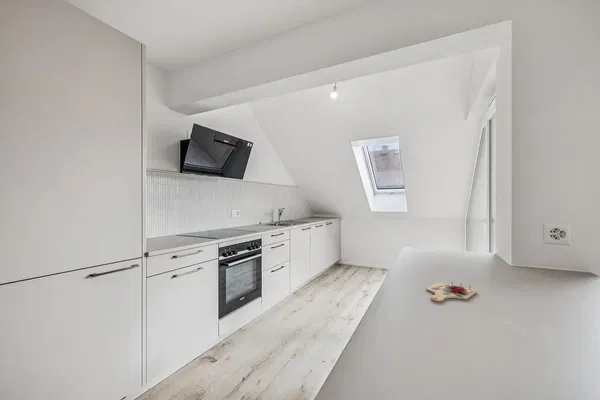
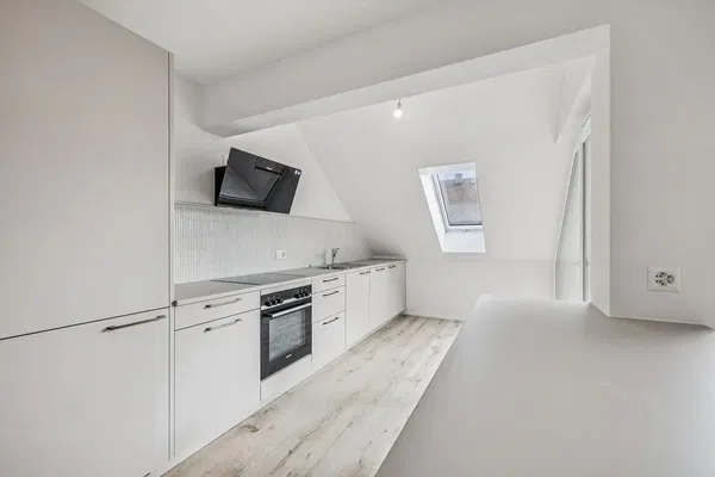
- cutting board (446, 290)
